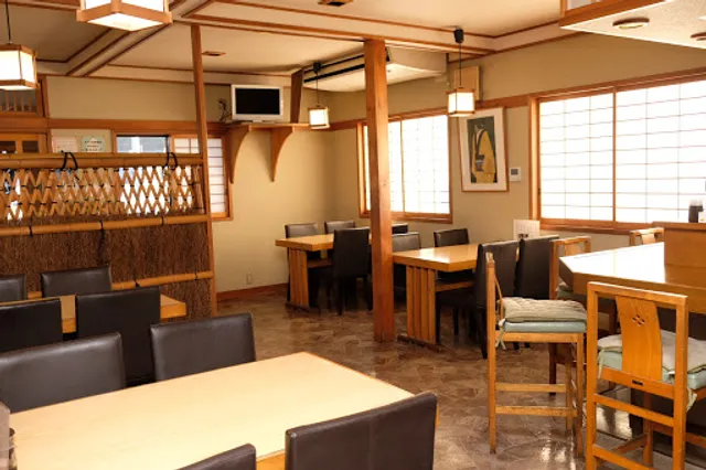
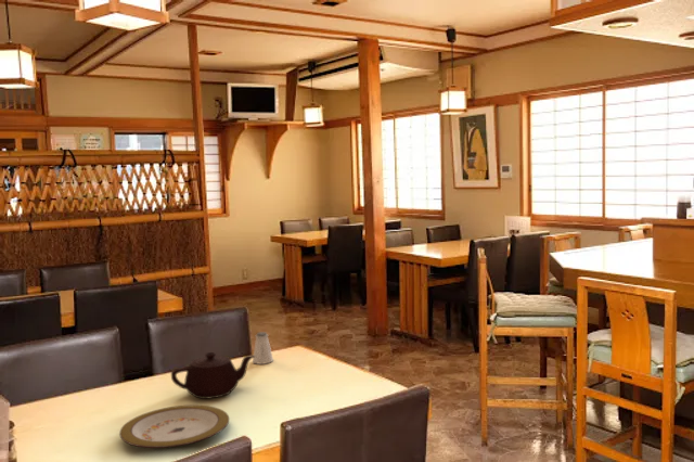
+ saltshaker (261, 347)
+ plate (176, 427)
+ teapot (214, 372)
